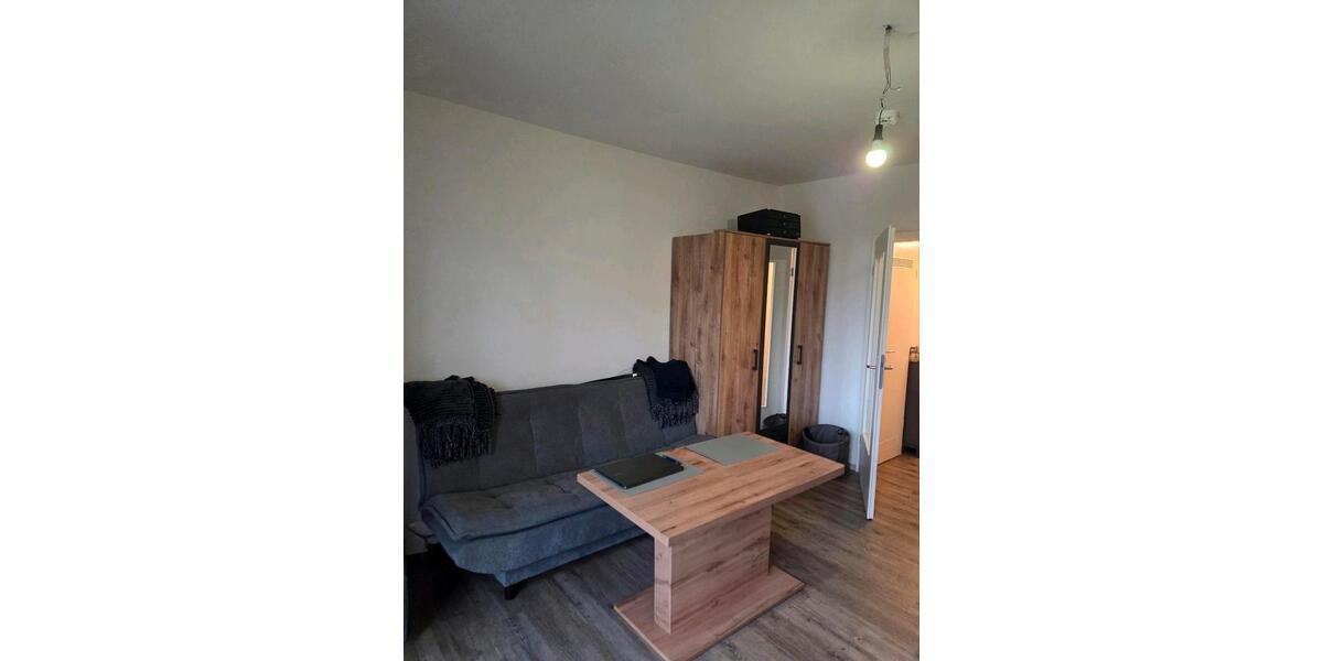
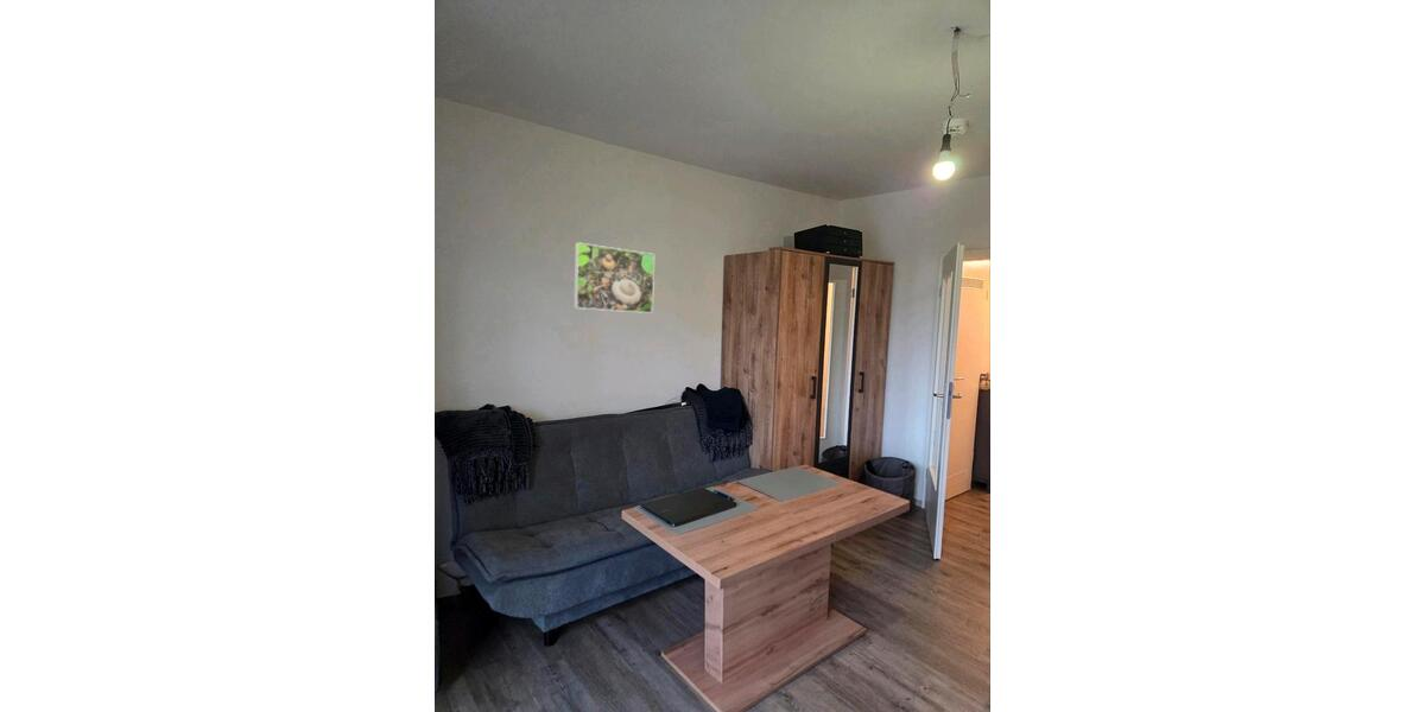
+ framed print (615, 279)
